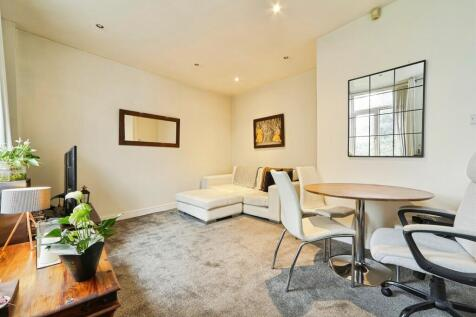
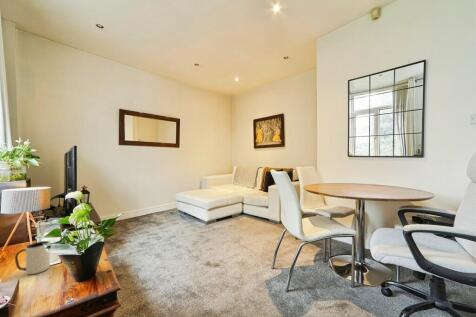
+ pitcher (35, 258)
